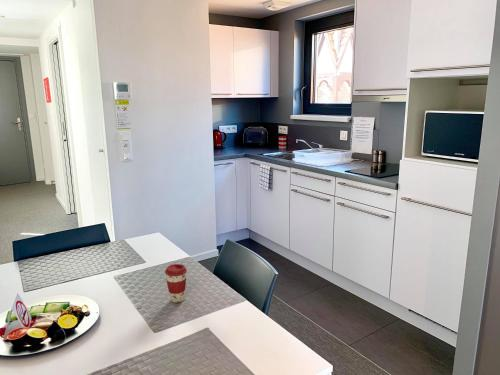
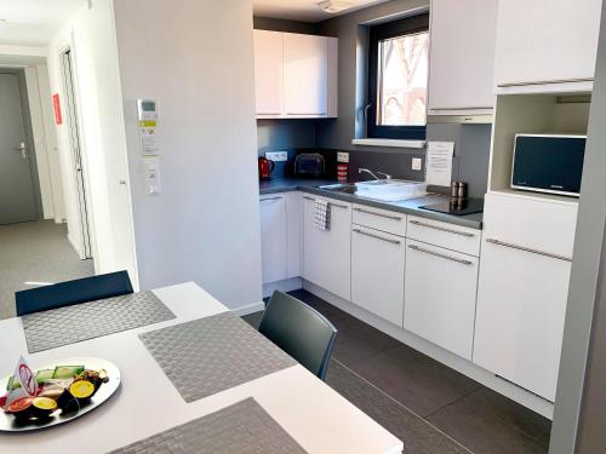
- coffee cup (176, 283)
